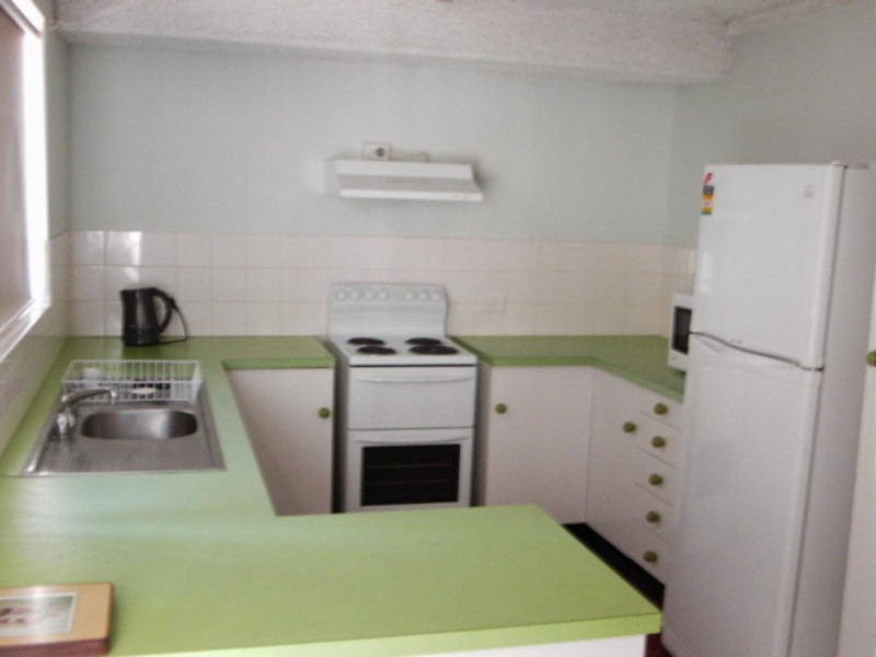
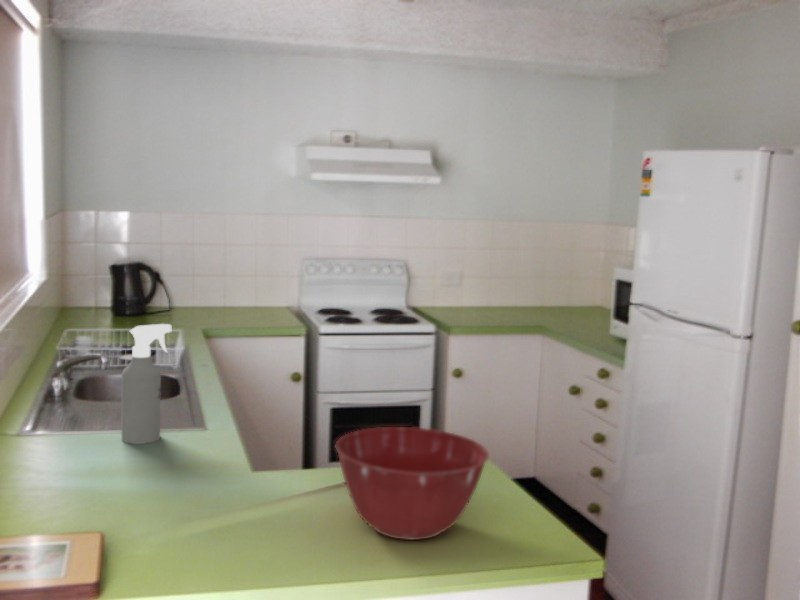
+ spray bottle (146, 382)
+ mixing bowl (410, 486)
